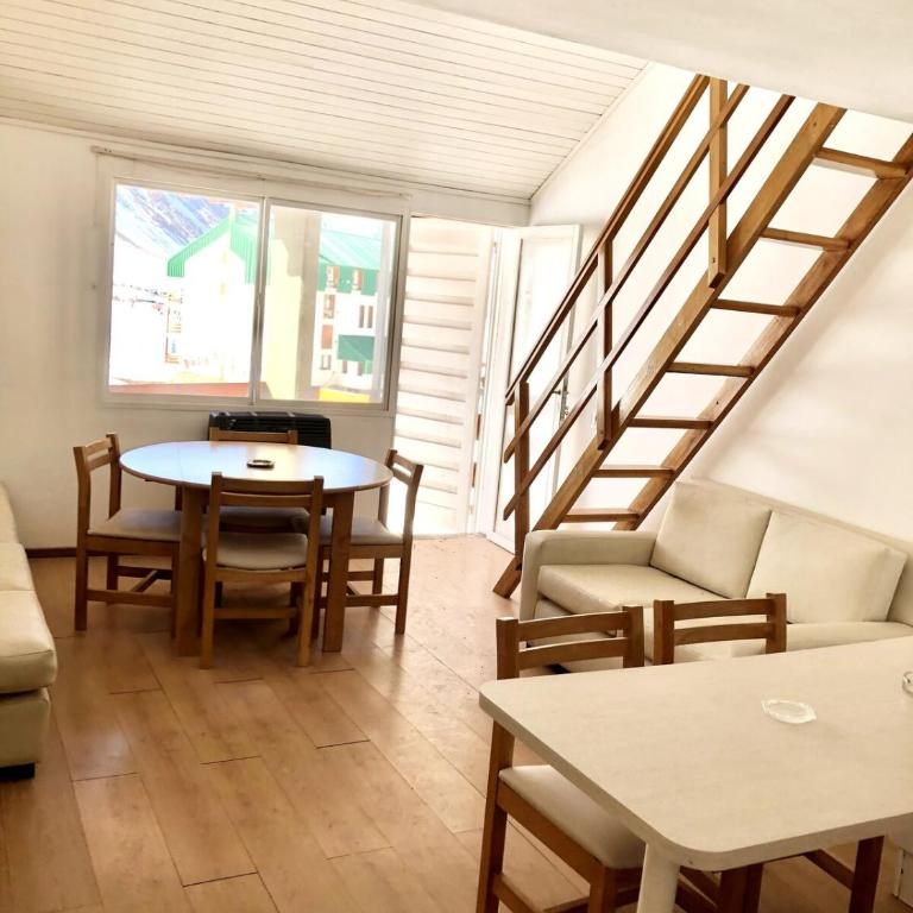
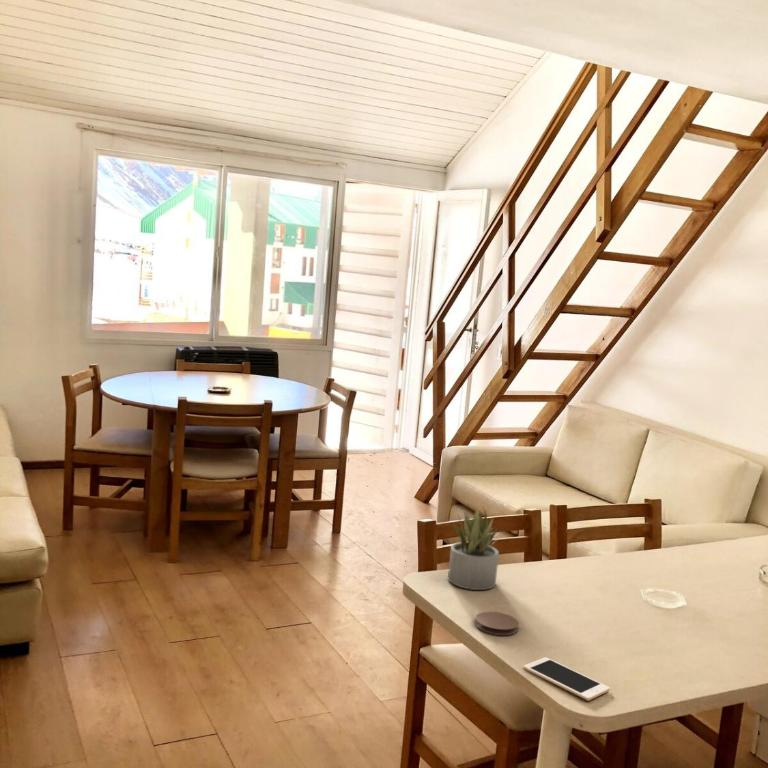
+ cell phone (565, 677)
+ succulent plant (475, 544)
+ coaster (496, 623)
